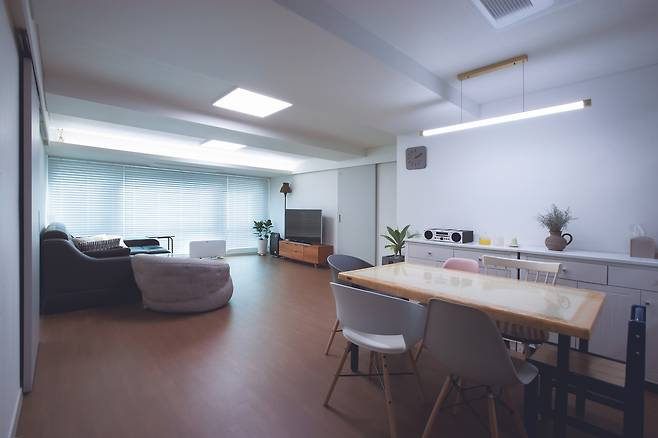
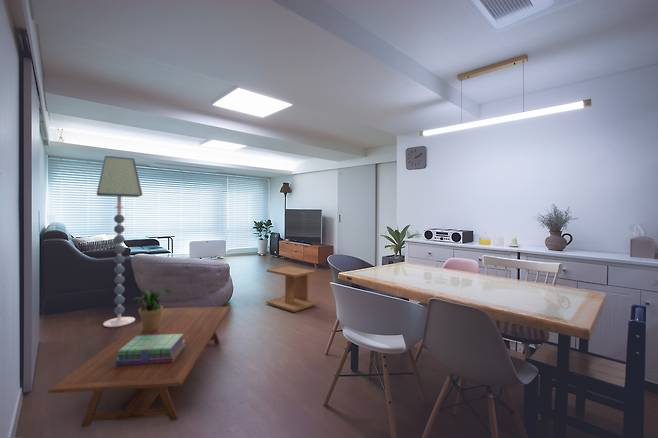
+ coffee table (167, 362)
+ side table (290, 287)
+ stack of books (152, 348)
+ floor lamp (119, 240)
+ potted plant (151, 308)
